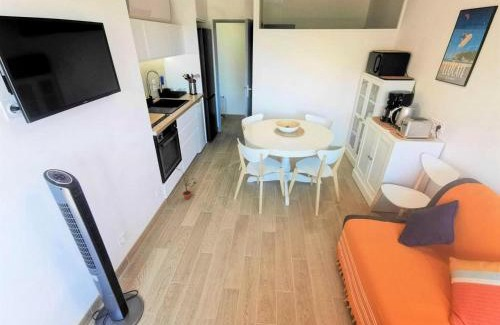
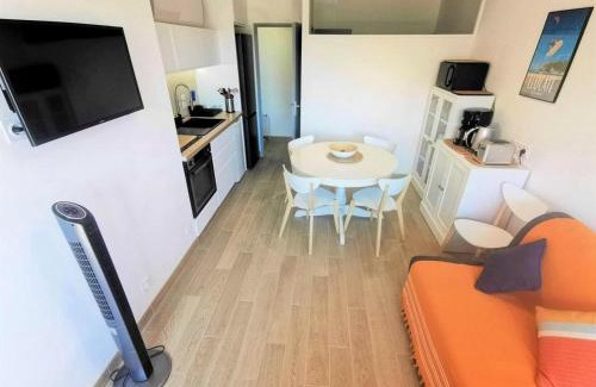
- potted plant (184, 184)
